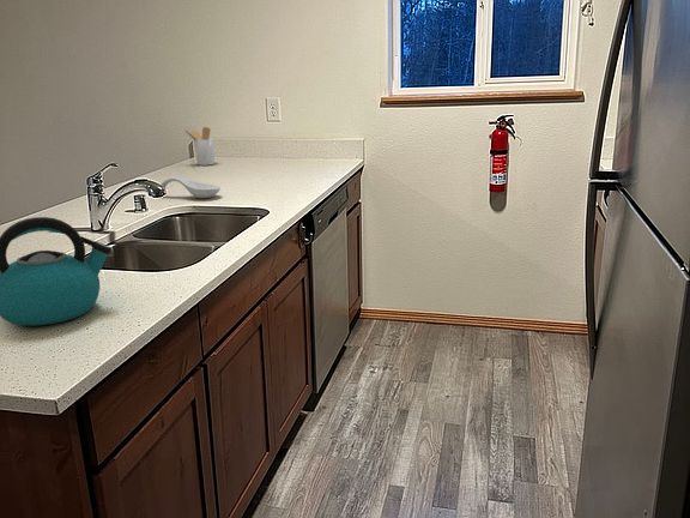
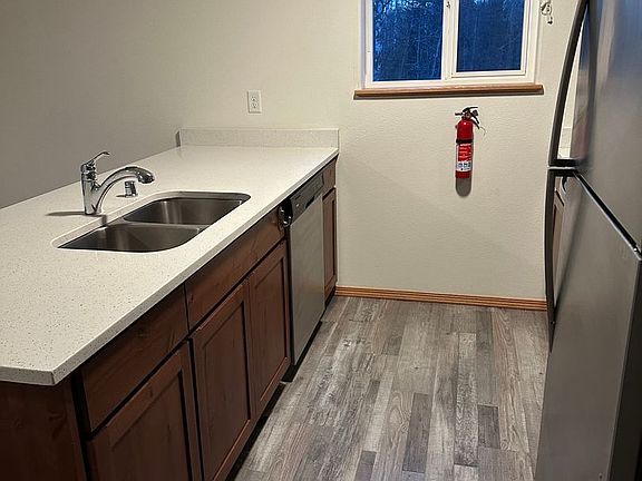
- spoon rest (188, 187)
- utensil holder (199, 145)
- kettle (50, 264)
